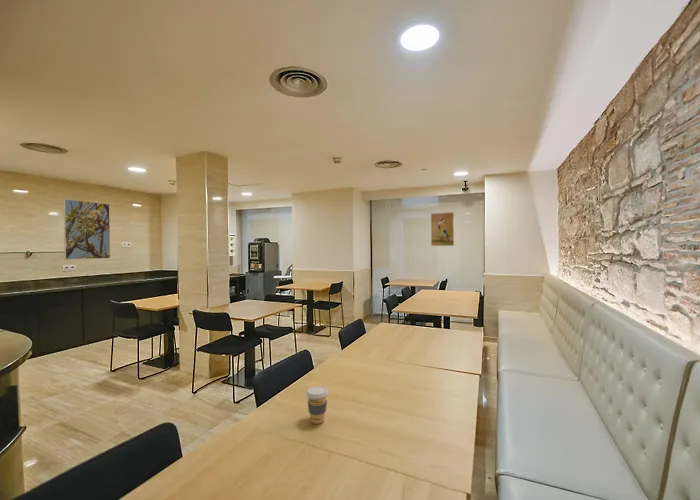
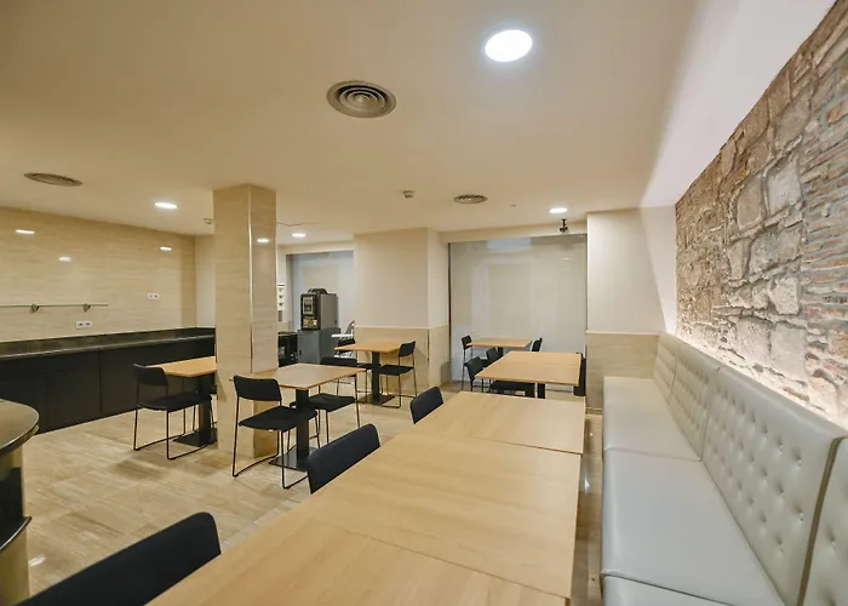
- coffee cup (317, 405)
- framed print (88, 230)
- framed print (442, 229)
